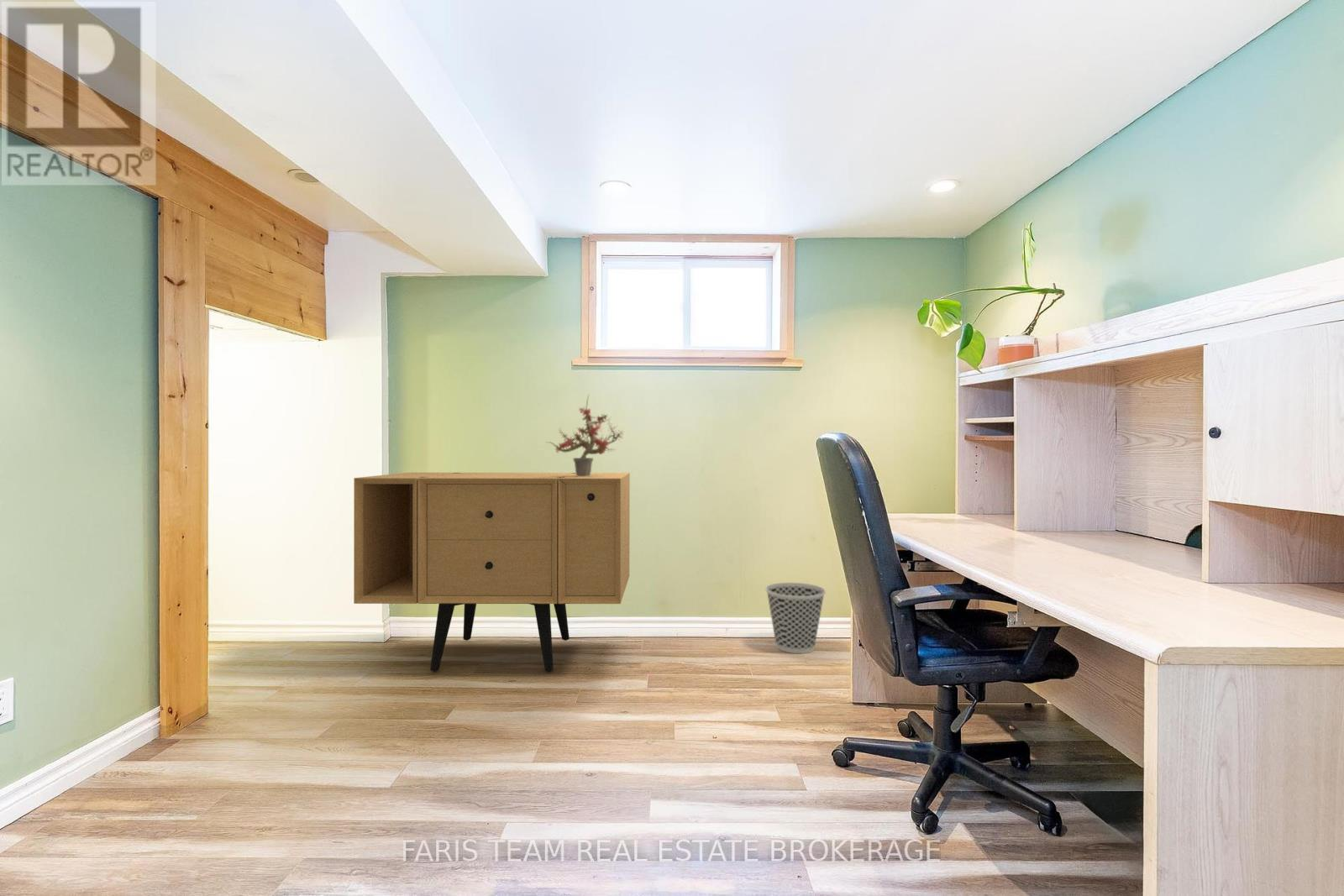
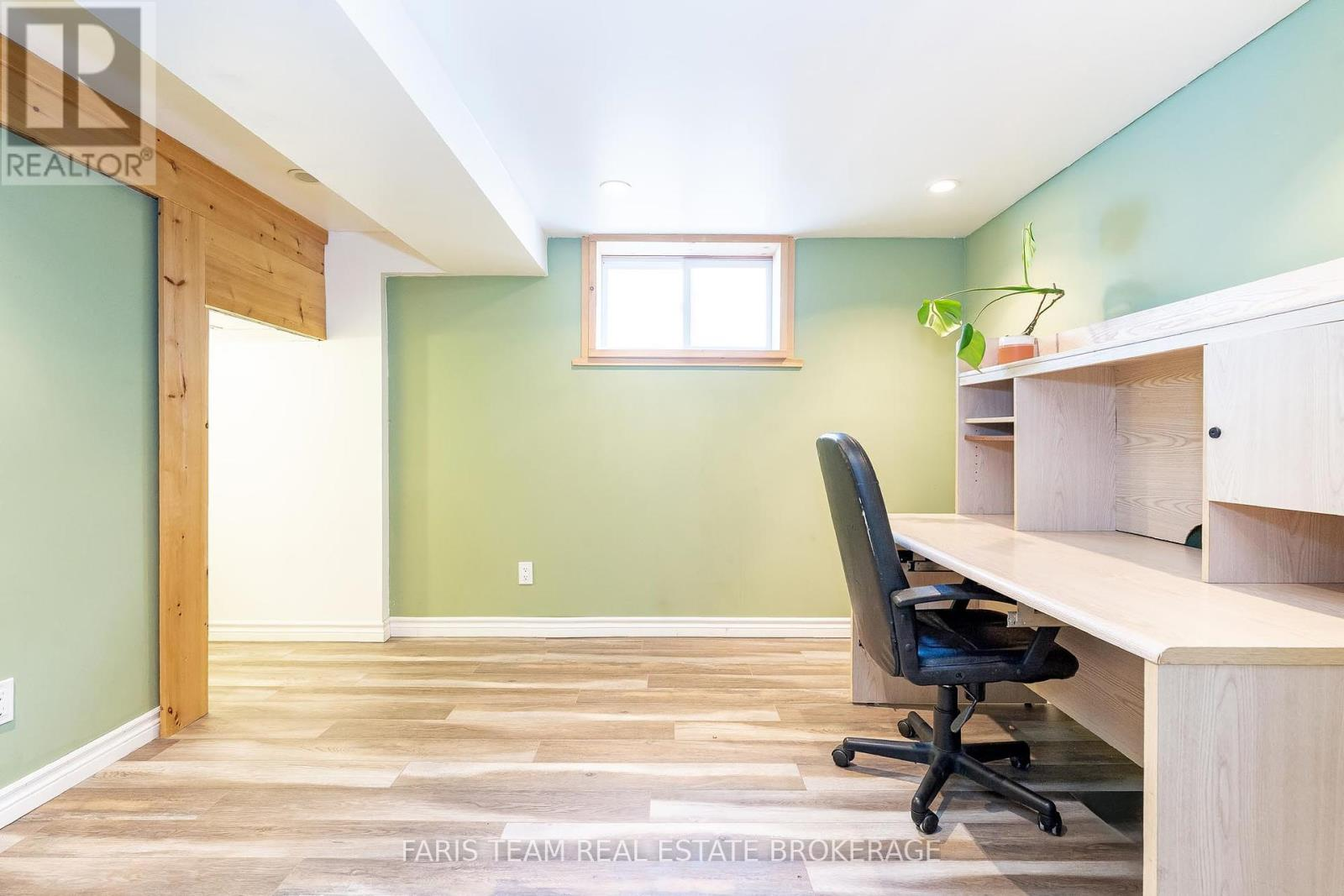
- wastebasket (795, 617)
- potted plant (586, 434)
- sideboard (505, 564)
